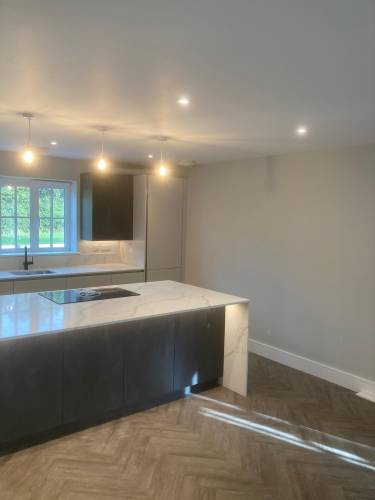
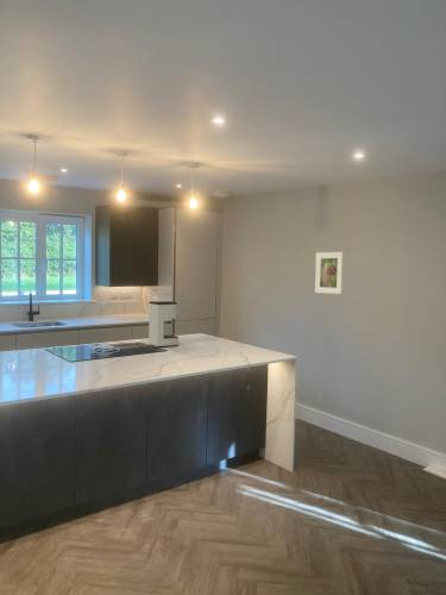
+ coffee maker (163, 322)
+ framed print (328, 273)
